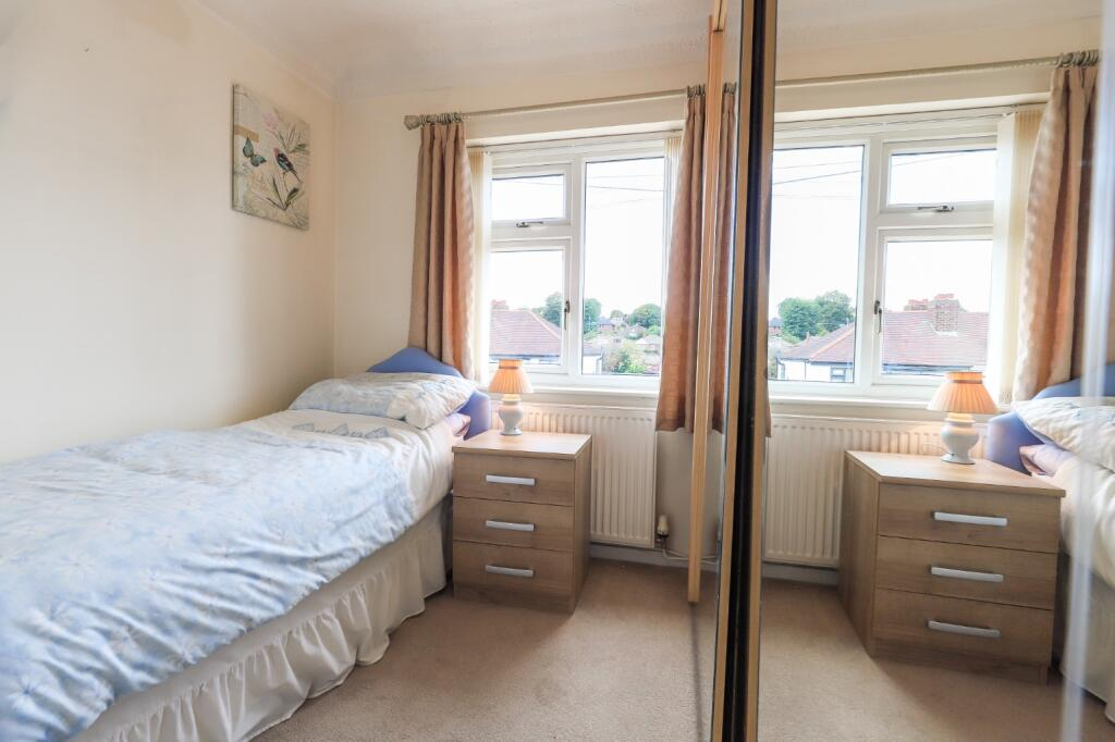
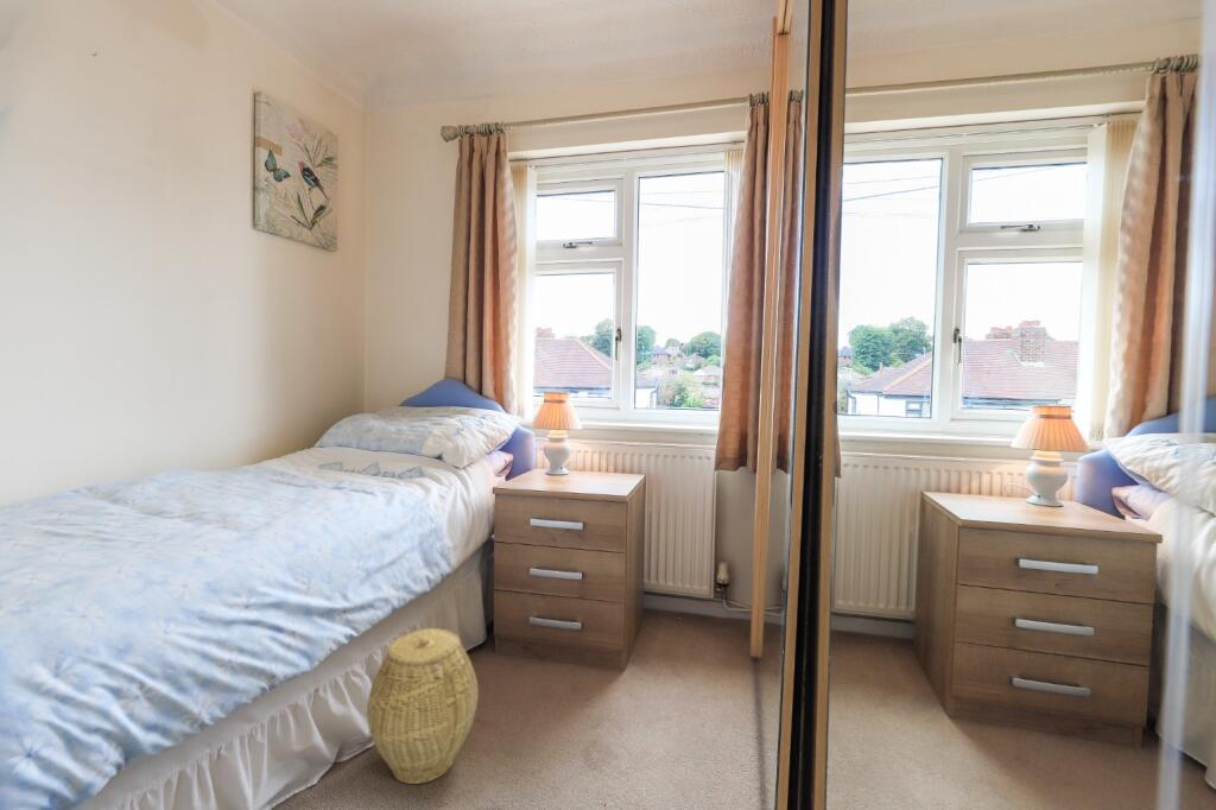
+ woven basket (424, 700)
